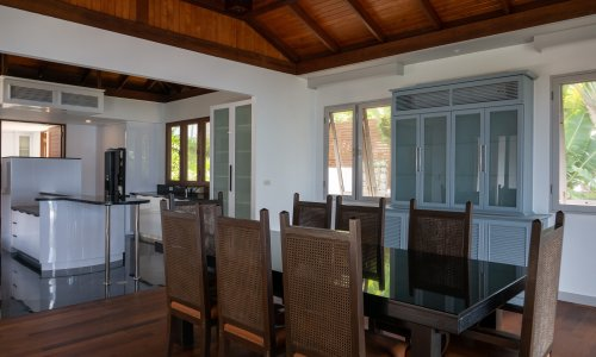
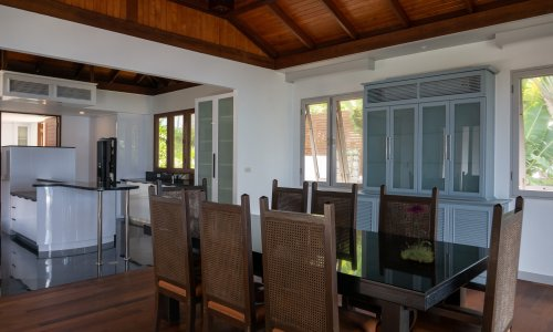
+ flower (418, 230)
